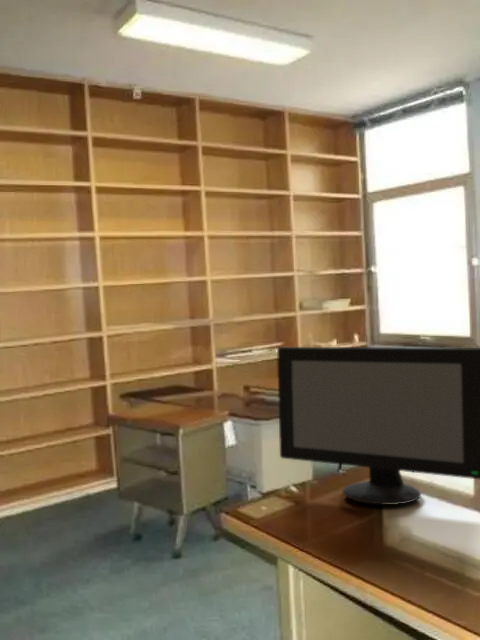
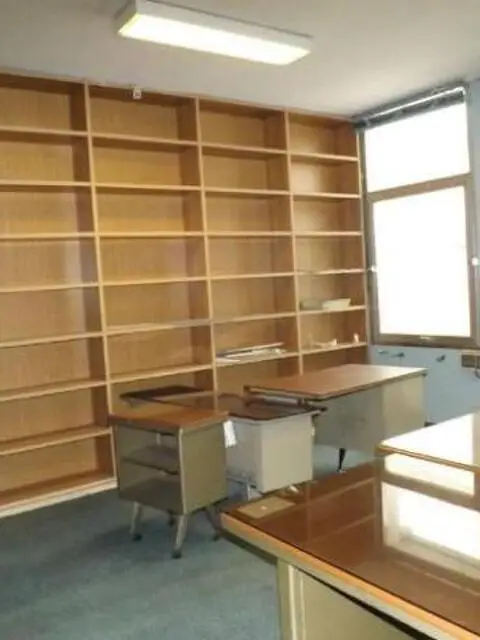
- computer monitor (377, 422)
